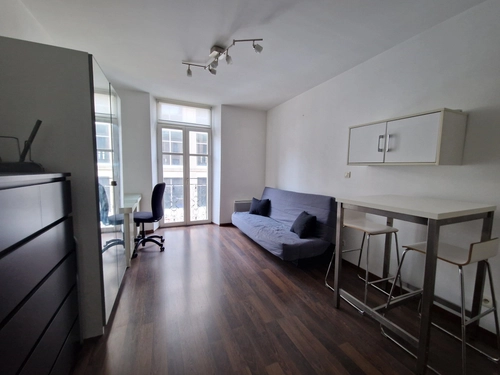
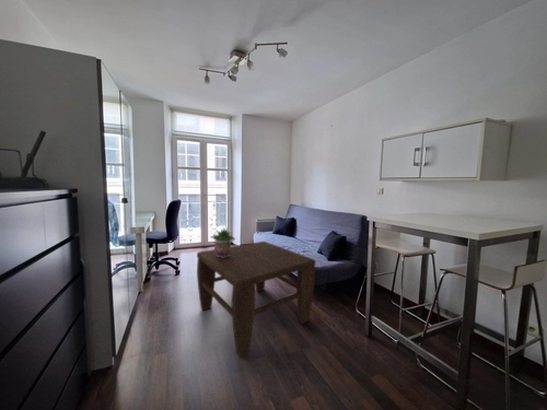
+ coffee table (254, 285)
+ potted plant (222, 242)
